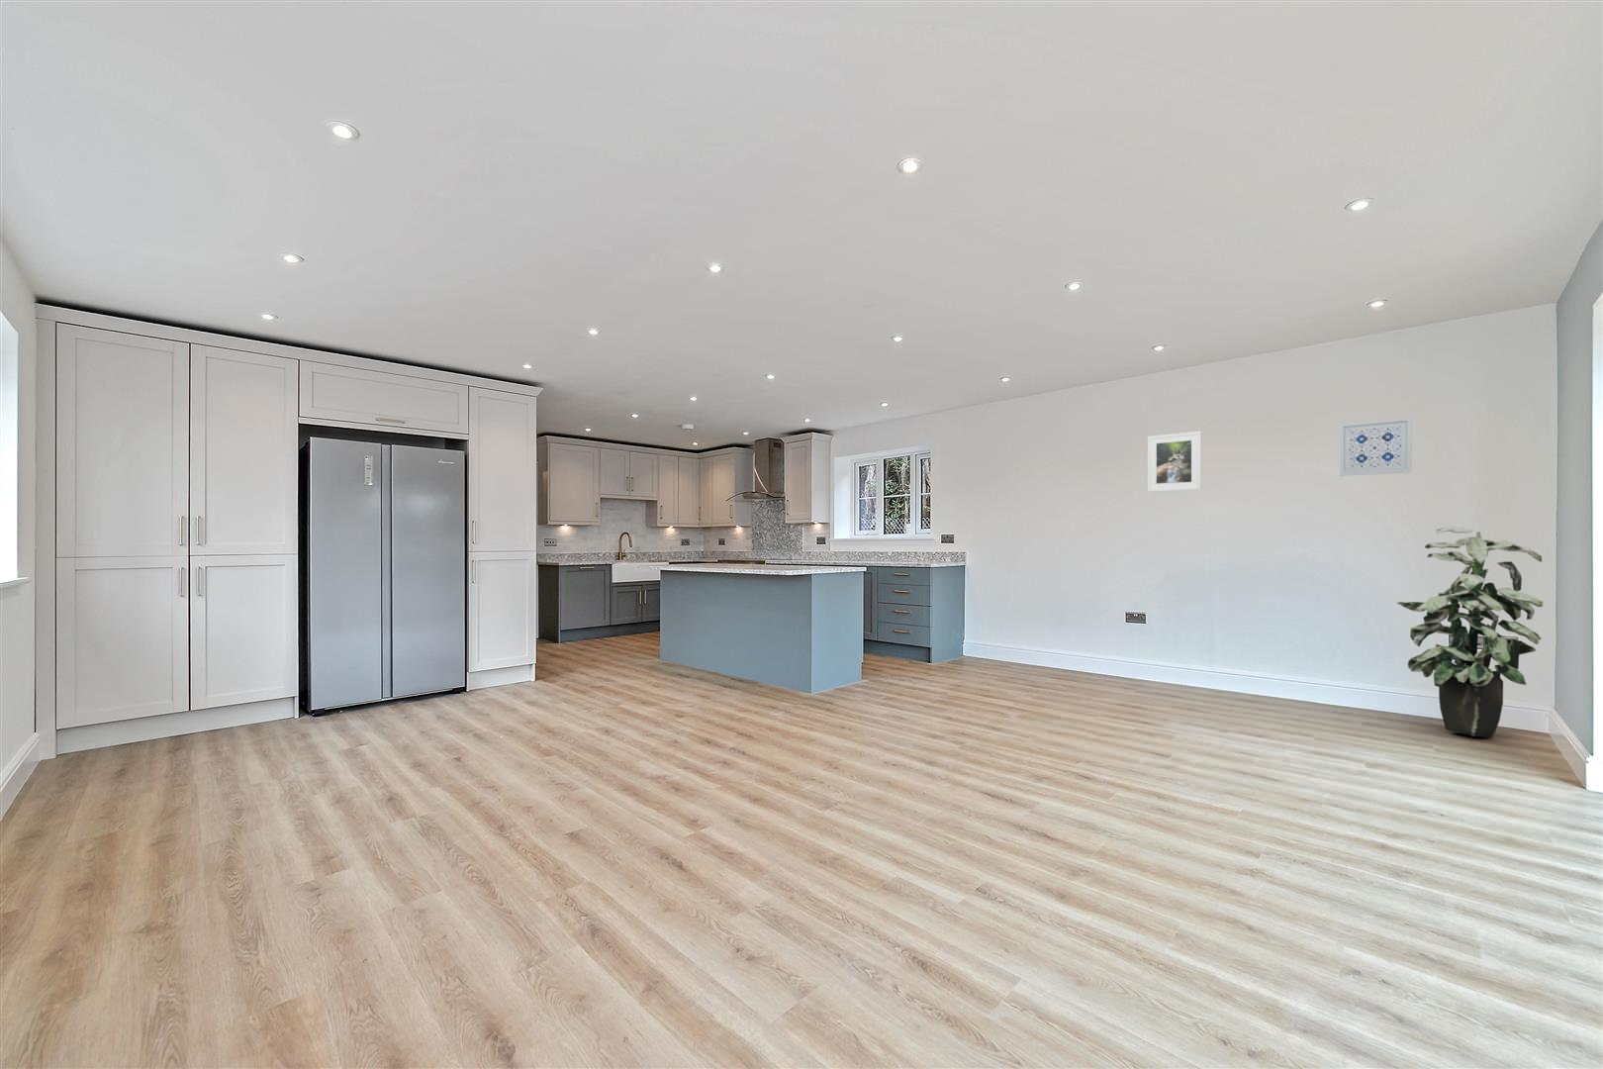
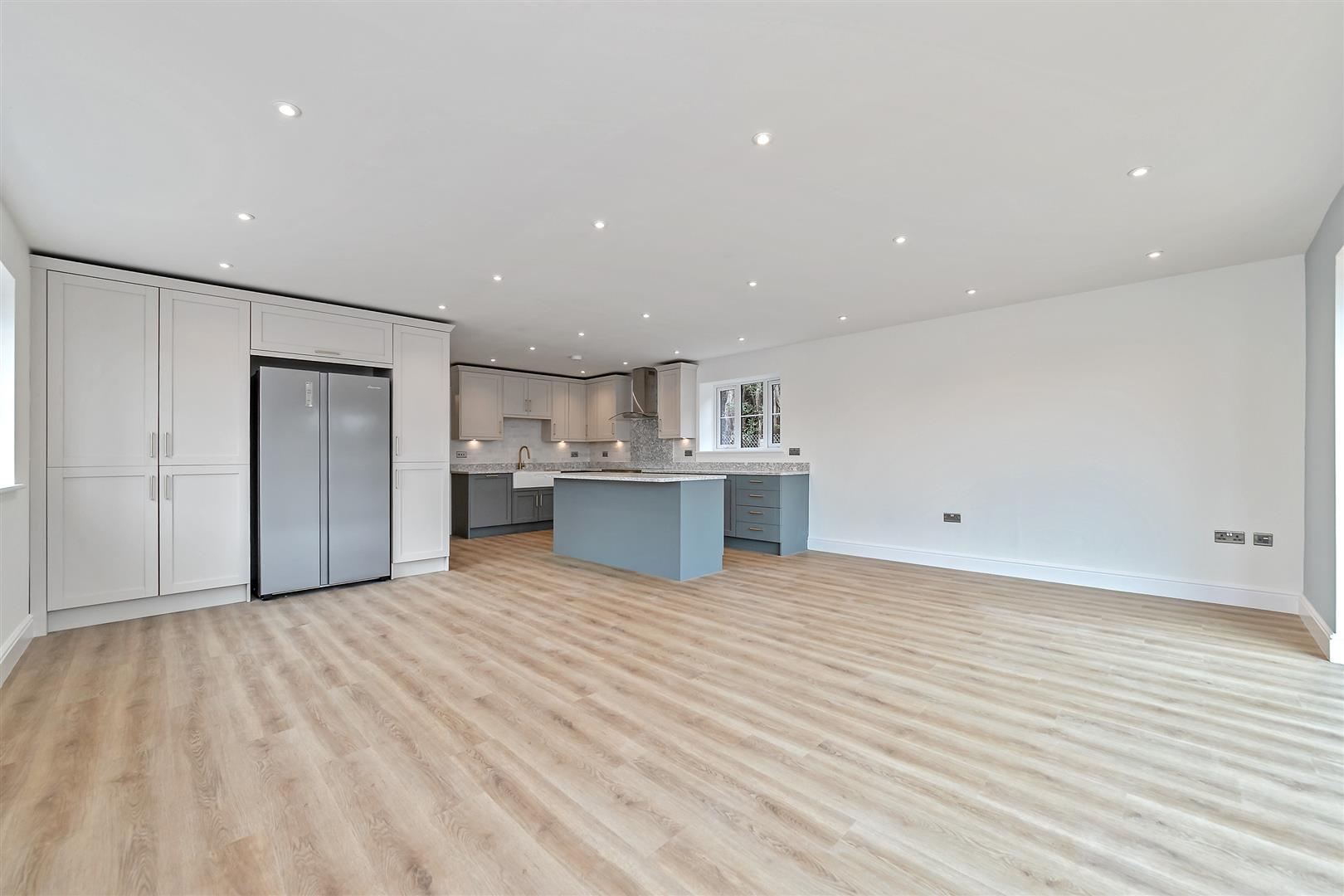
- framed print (1174, 462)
- indoor plant (1467, 630)
- wall art (1374, 447)
